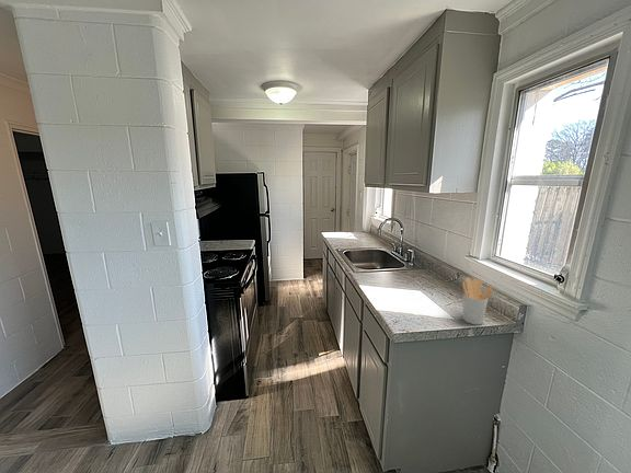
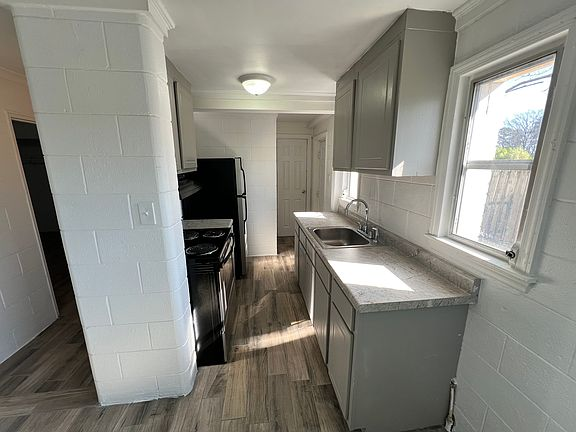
- utensil holder (473, 299)
